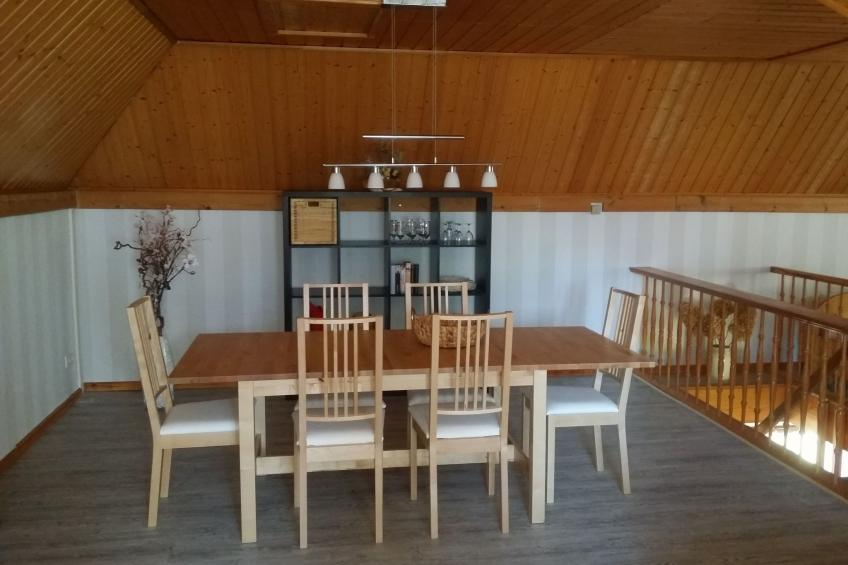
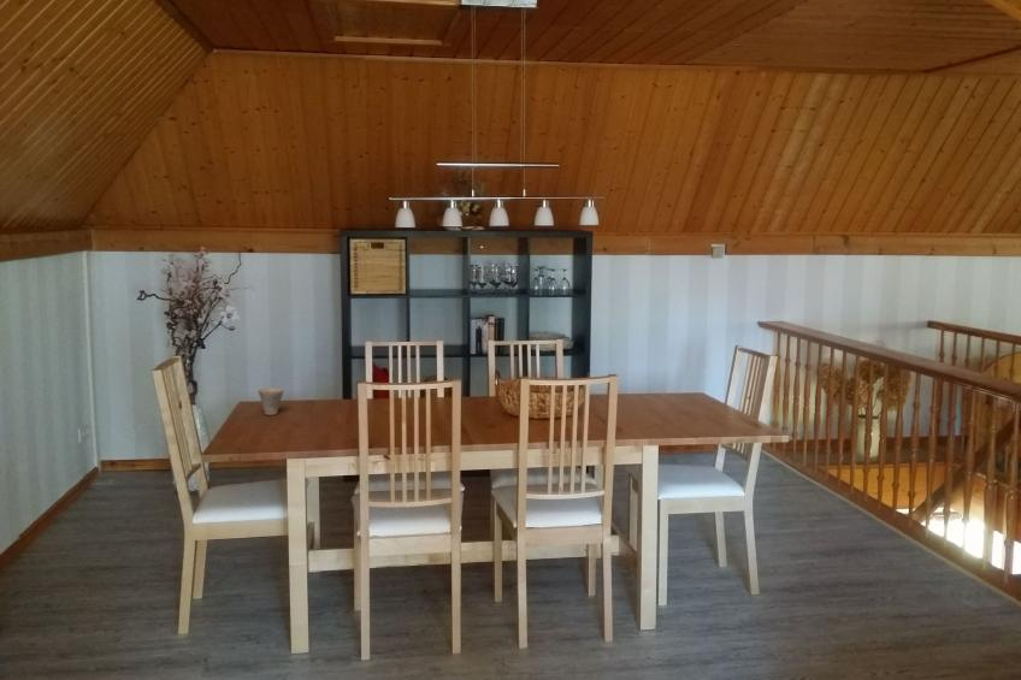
+ cup (271, 402)
